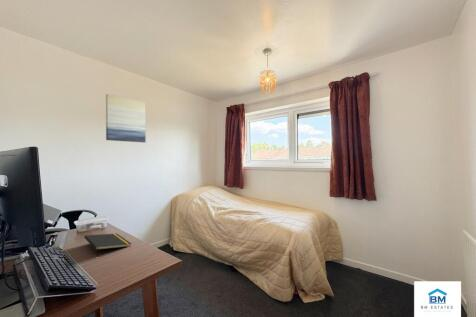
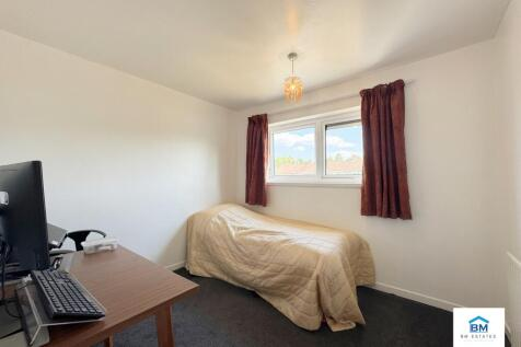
- notepad (107, 240)
- wall art (127, 119)
